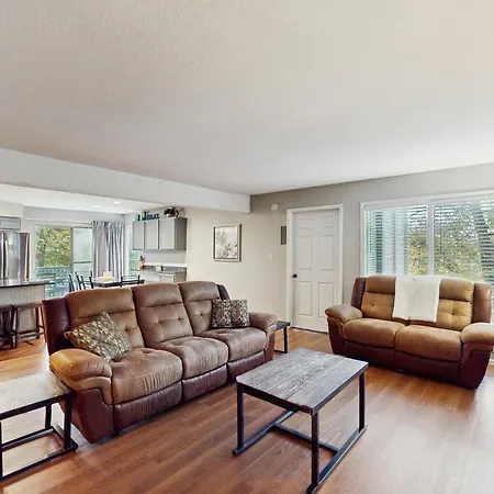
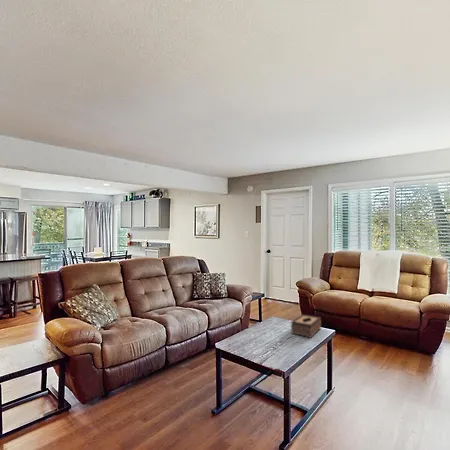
+ tissue box (306, 325)
